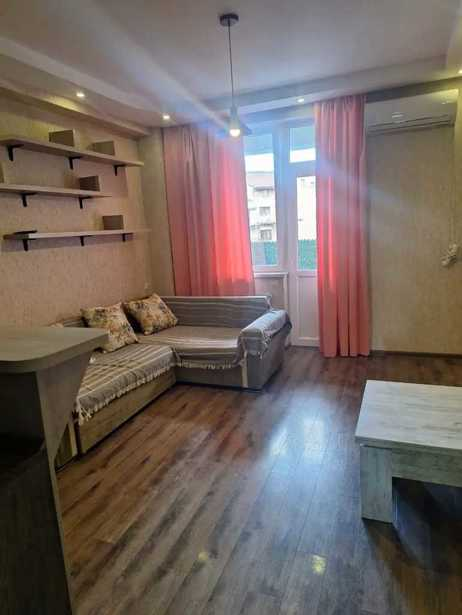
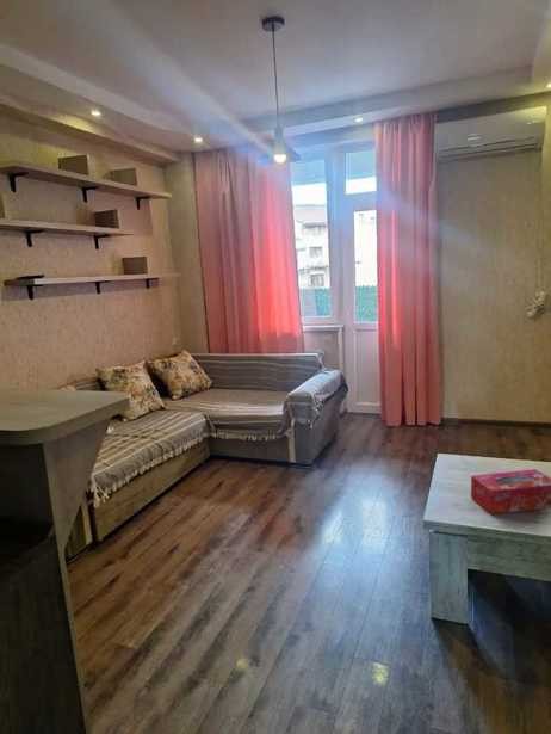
+ tissue box (513, 491)
